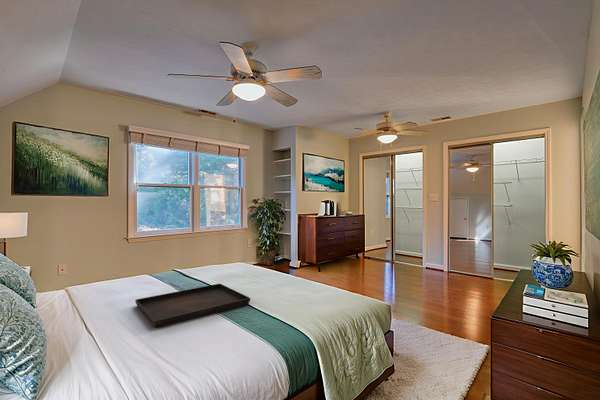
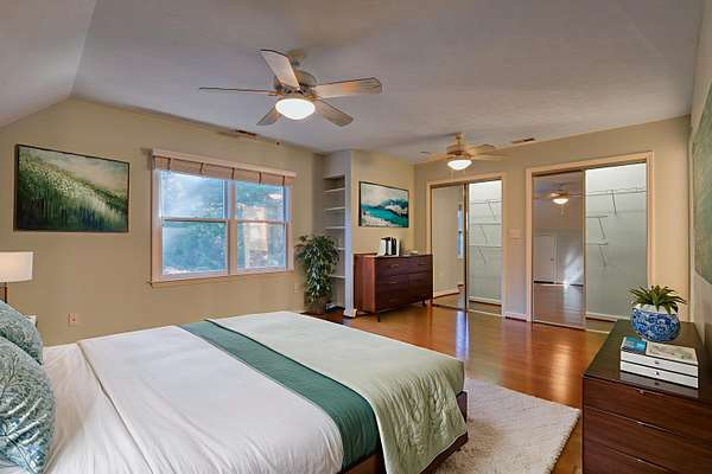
- serving tray (193, 301)
